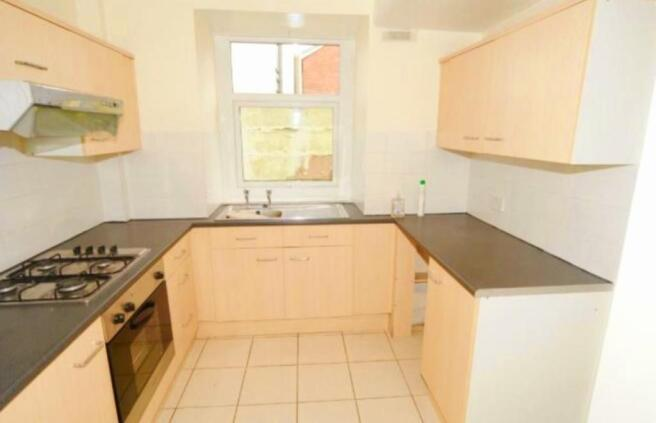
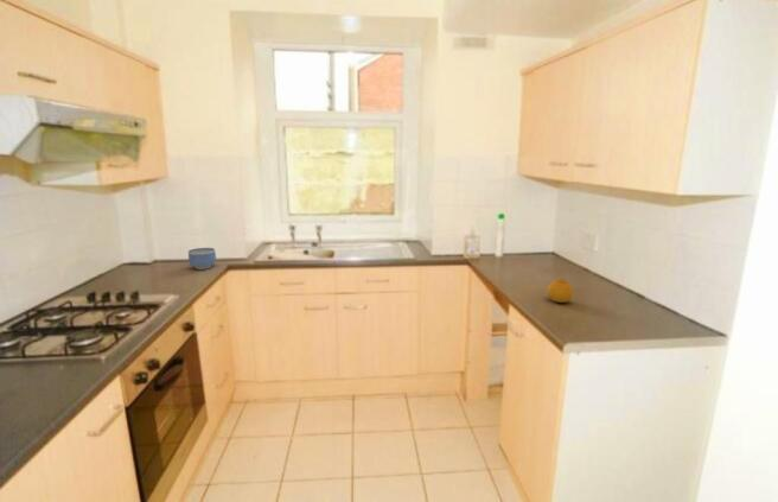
+ bowl (202, 259)
+ fruit (560, 290)
